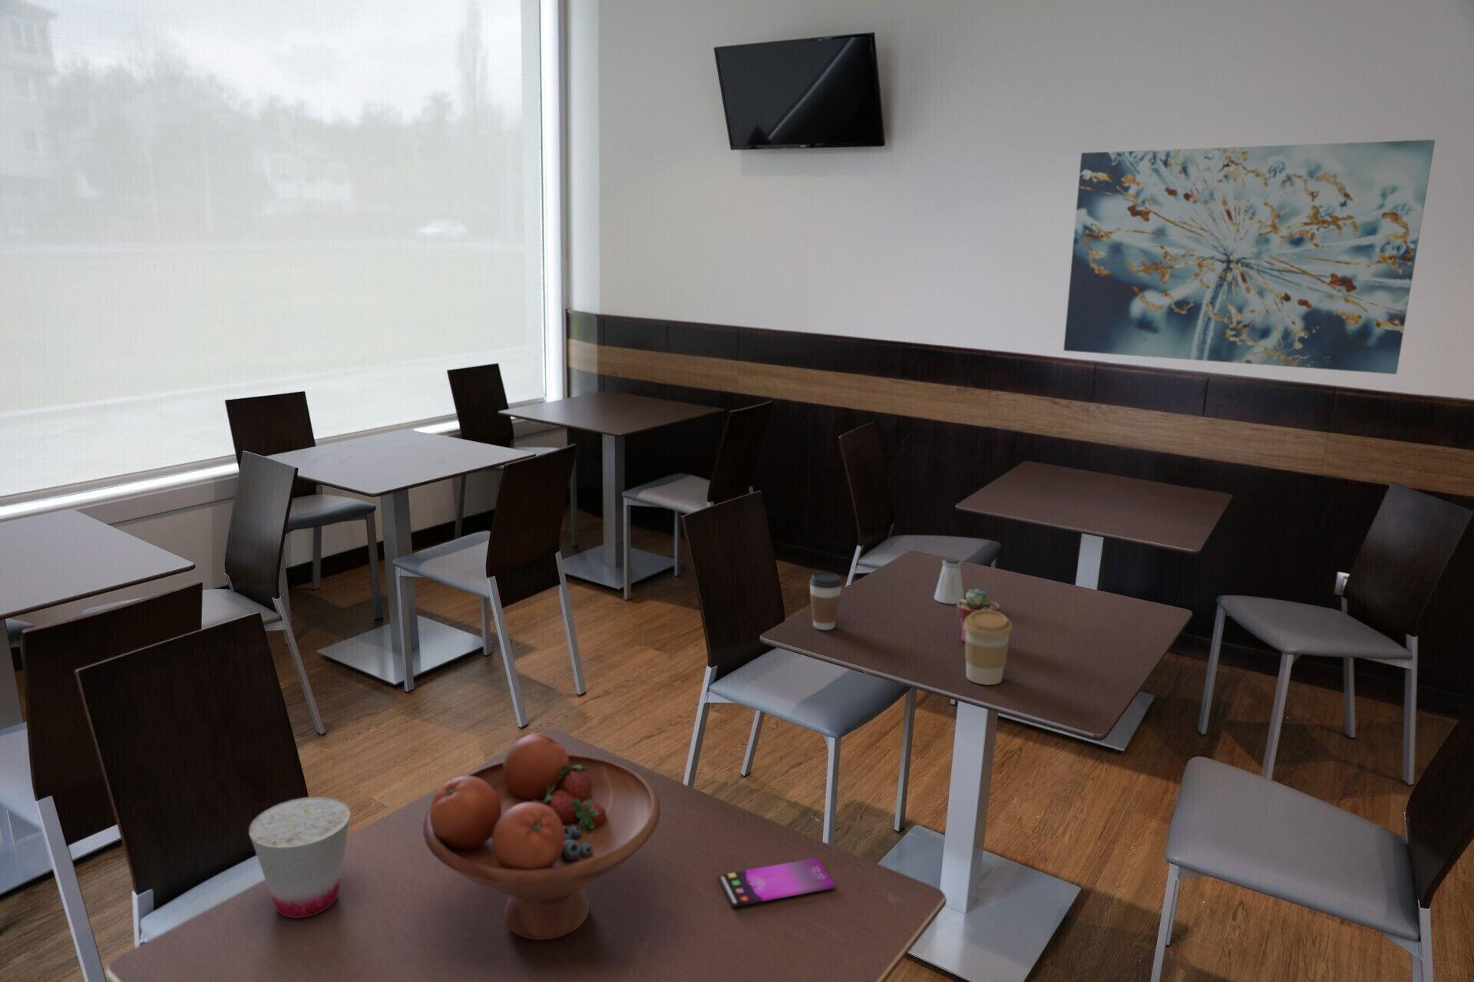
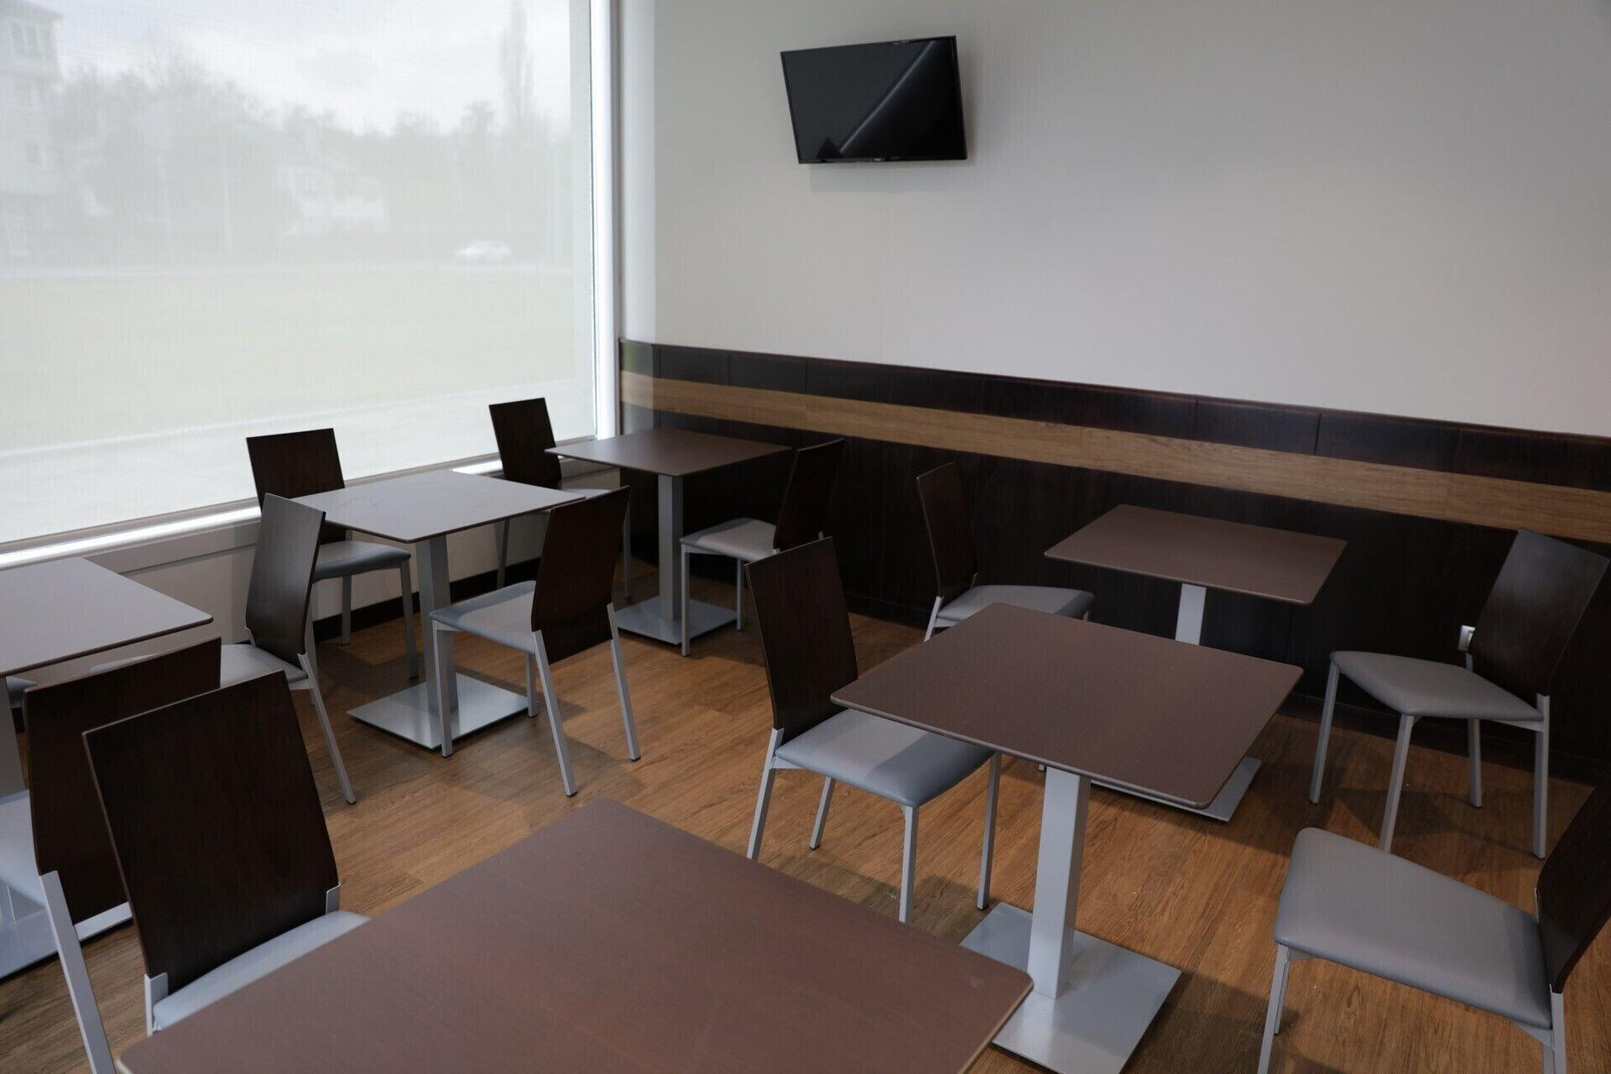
- fruit bowl (544, 841)
- saltshaker (951, 579)
- smartphone (775, 881)
- potted succulent (976, 610)
- coffee cup (986, 647)
- cup (303, 860)
- coffee cup (825, 601)
- wall art (1229, 256)
